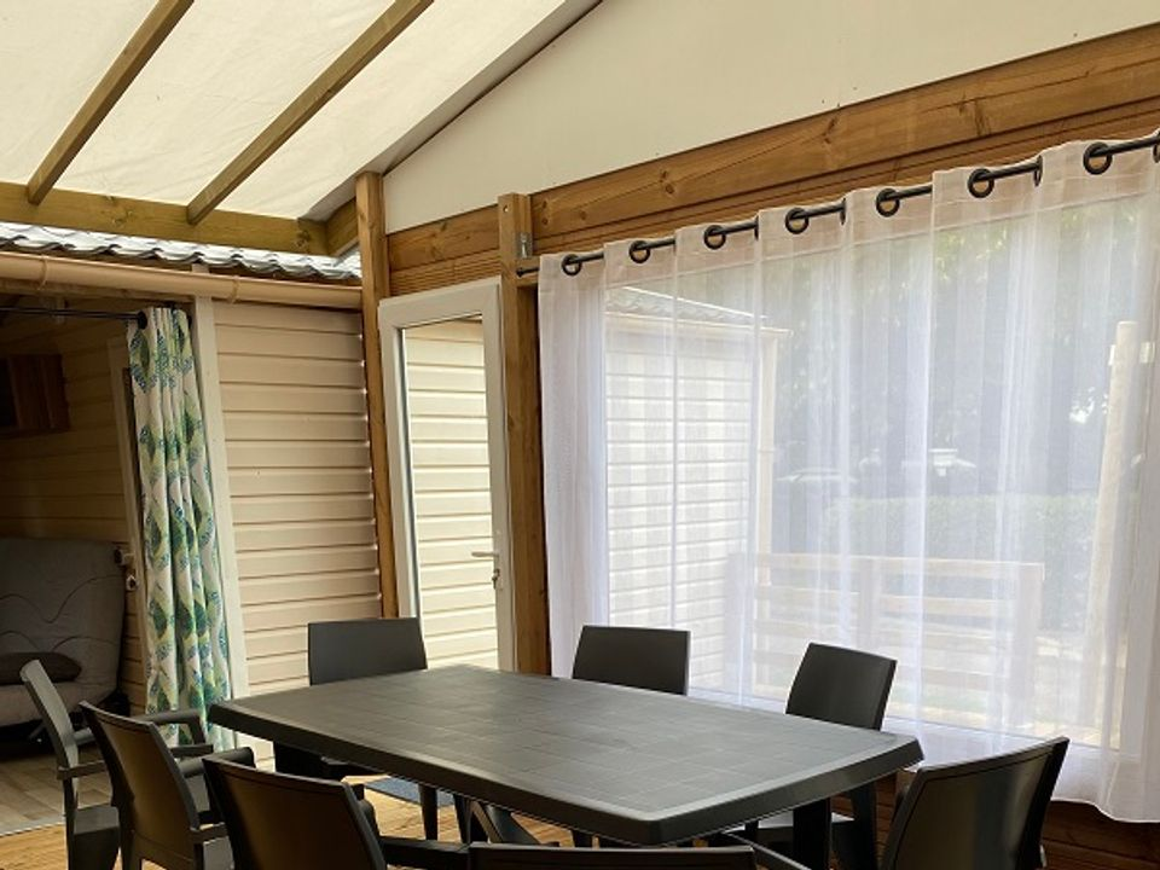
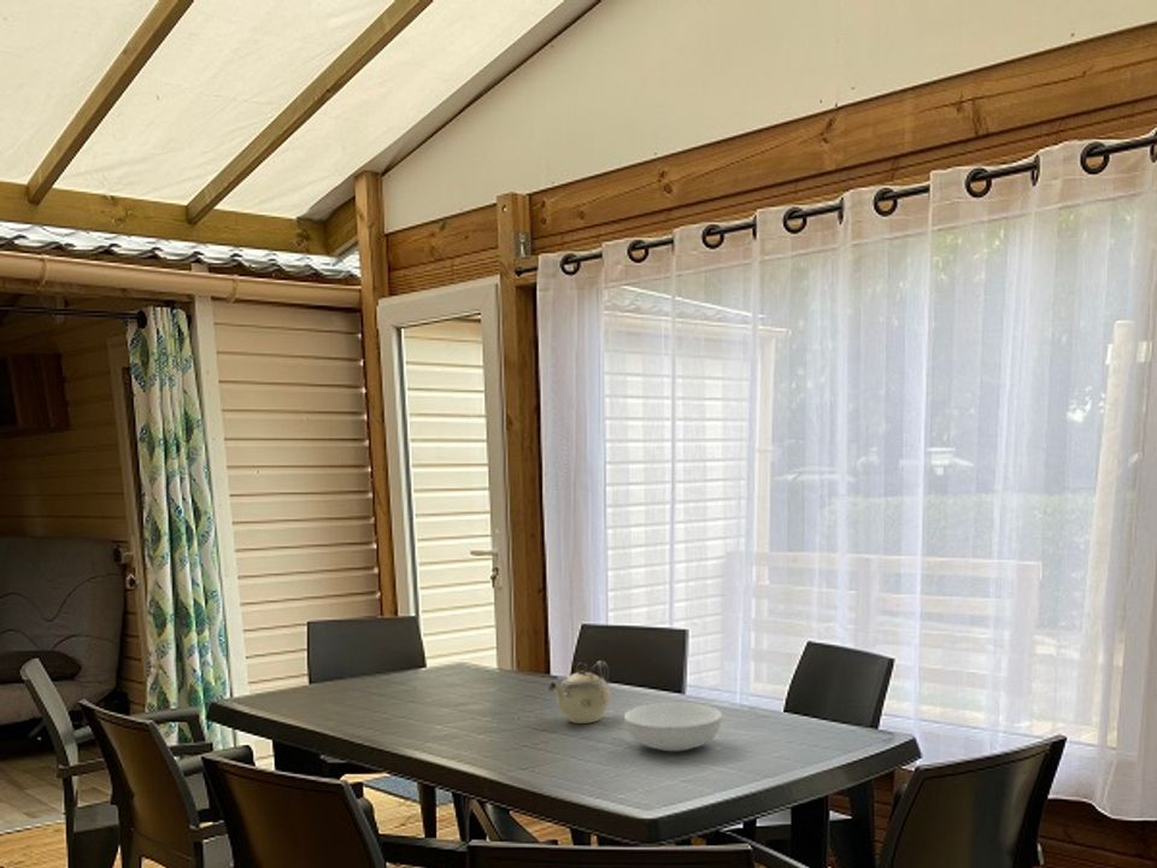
+ serving bowl (673, 729)
+ teapot (580, 692)
